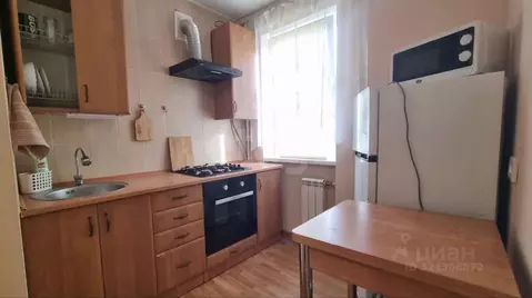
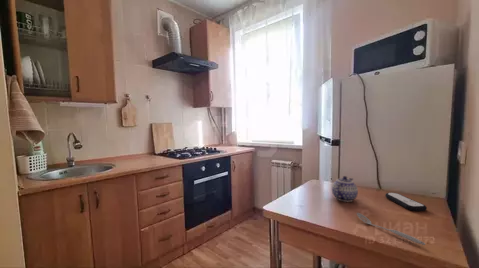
+ spoon (385, 228)
+ remote control (403, 200)
+ teapot (344, 187)
